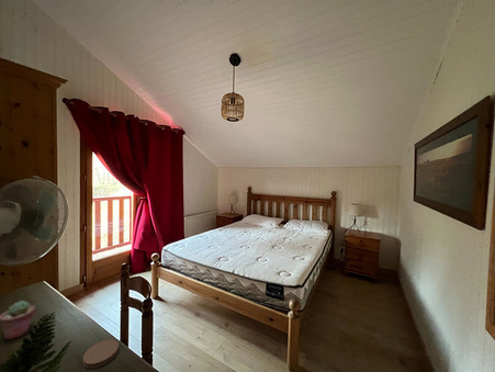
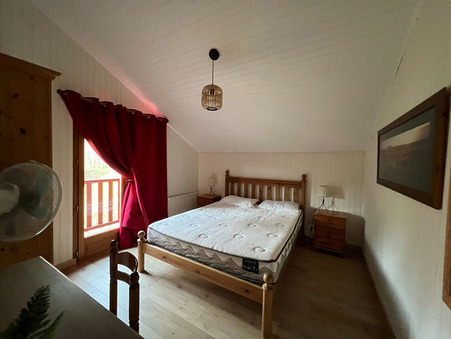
- coaster (101, 352)
- potted succulent (18, 317)
